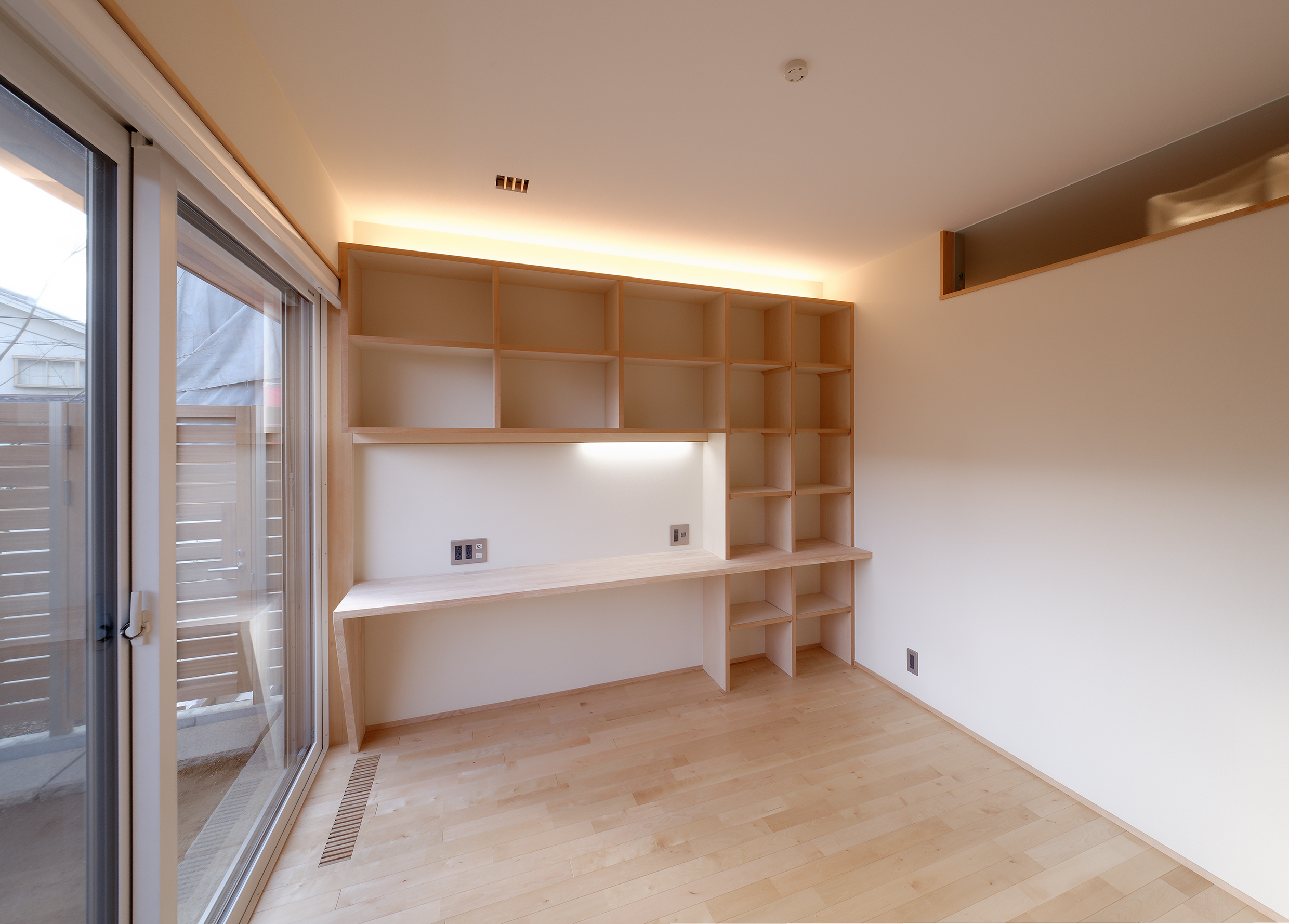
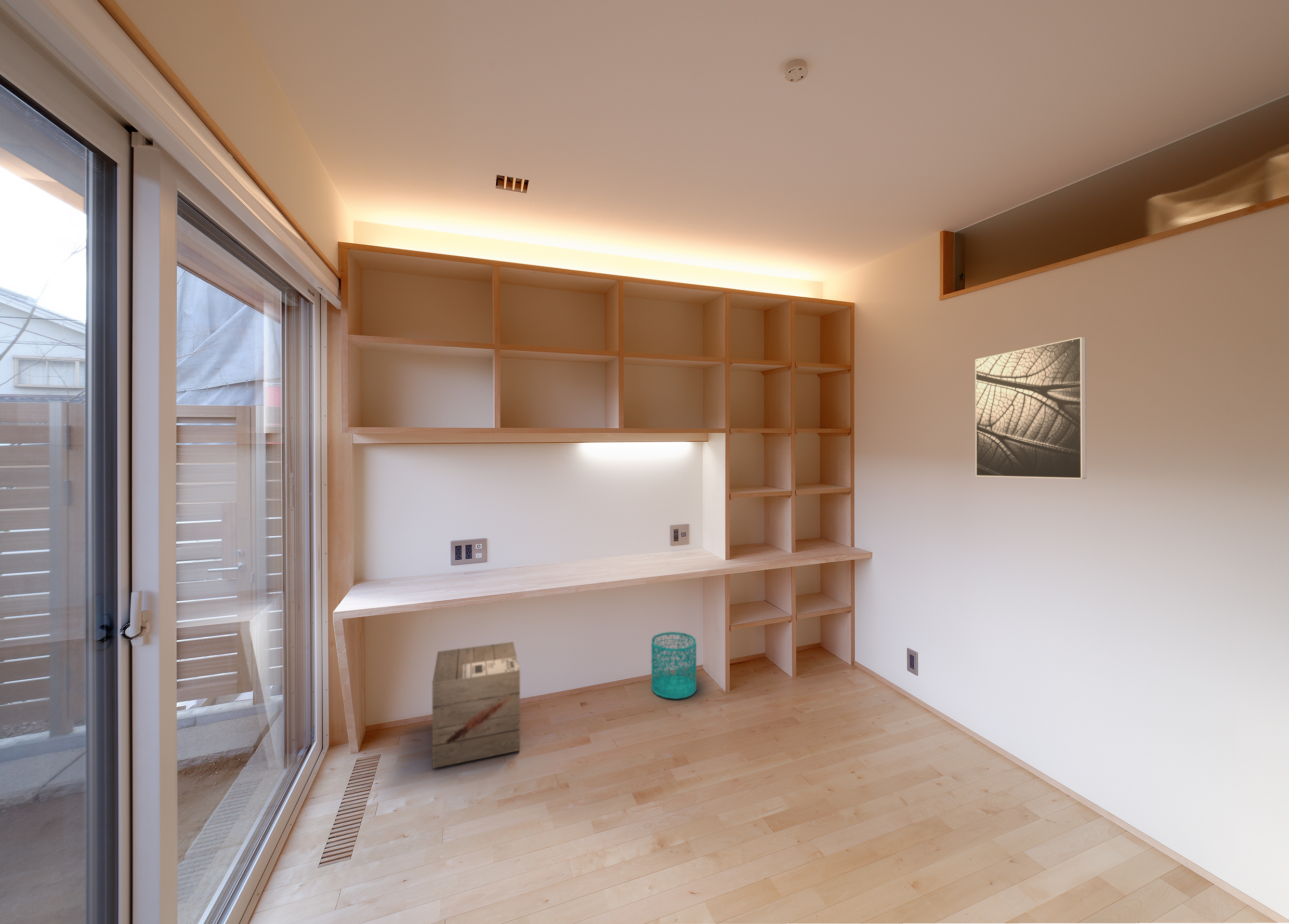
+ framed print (1025, 413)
+ wastebasket (674, 664)
+ wooden crate (477, 698)
